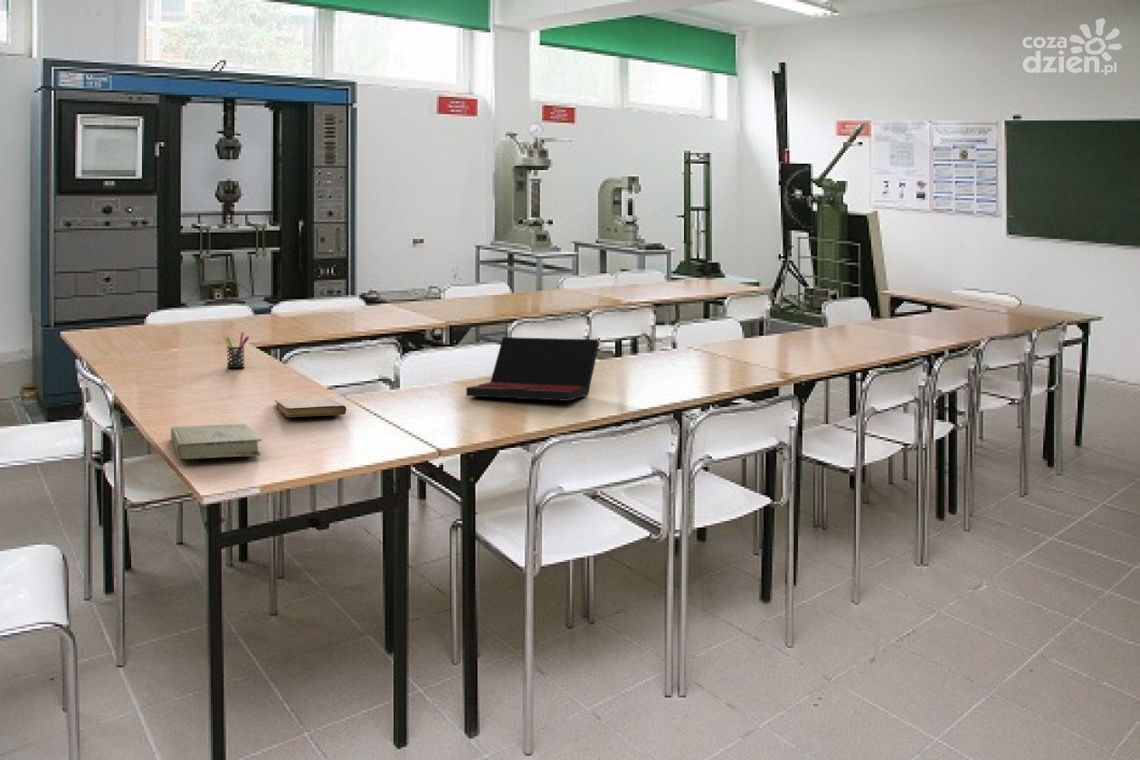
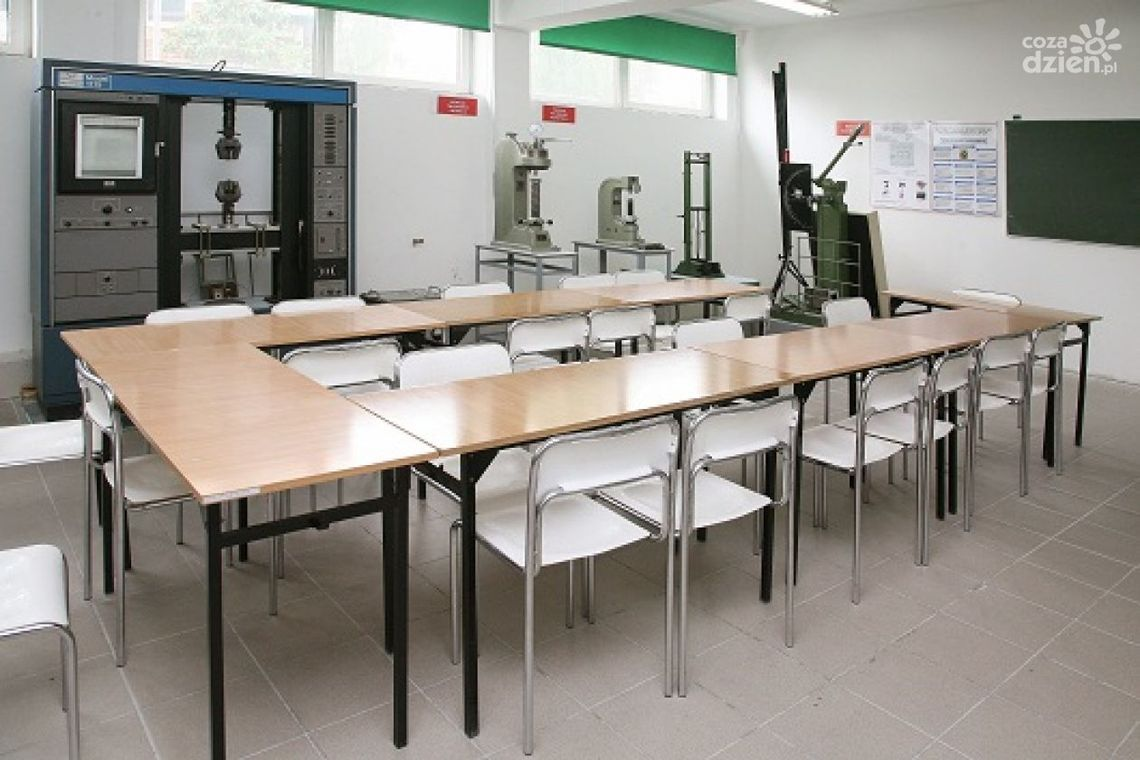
- laptop (534, 366)
- pen holder (235, 349)
- notebook (309, 406)
- book (214, 440)
